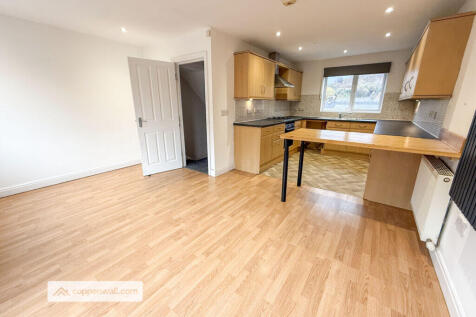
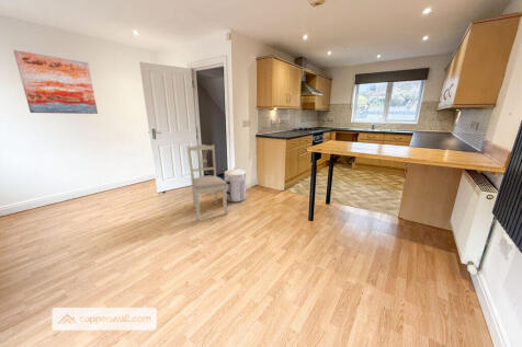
+ dining chair (206, 180)
+ wall art (60, 85)
+ waste bin (235, 183)
